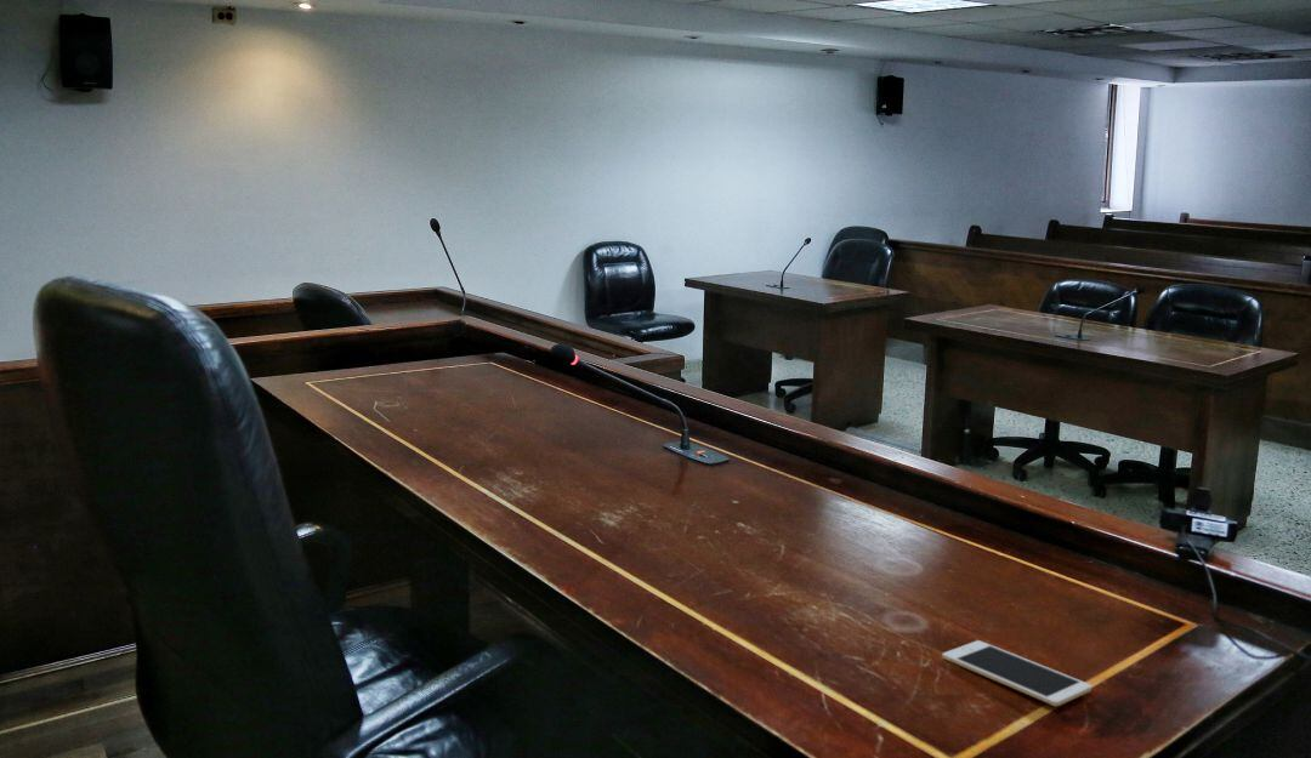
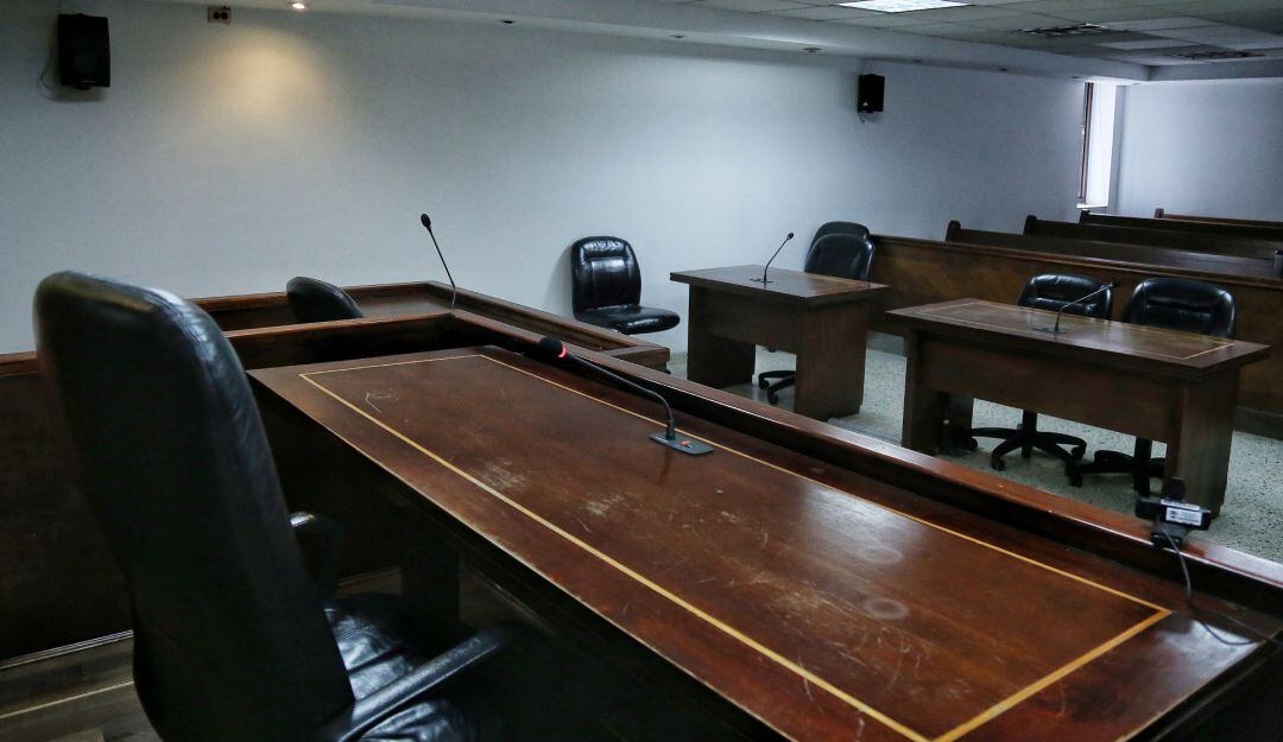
- cell phone (1014, 671)
